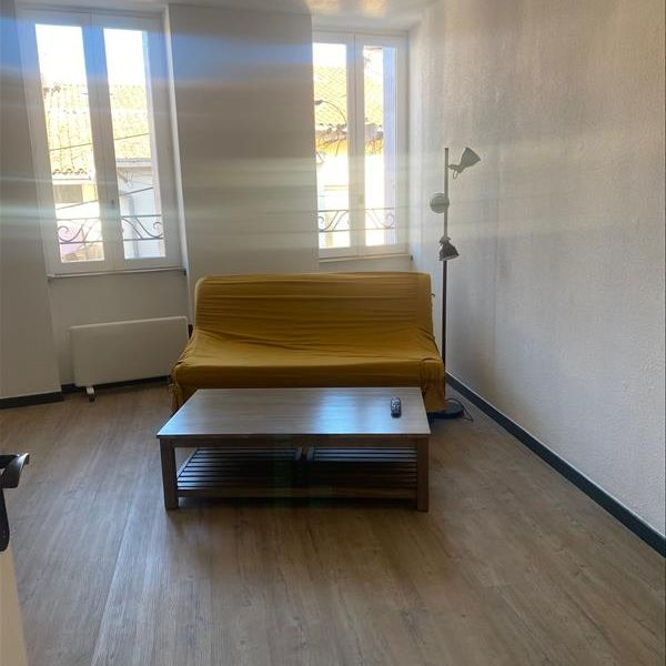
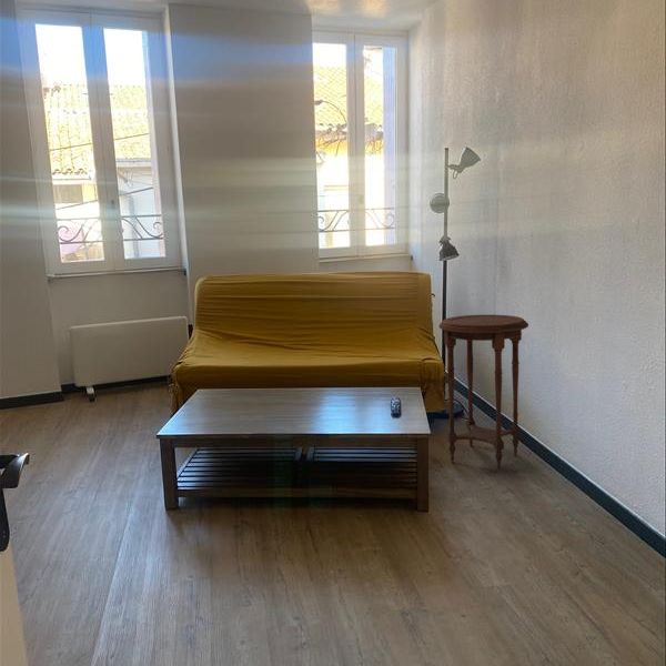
+ side table (472, 390)
